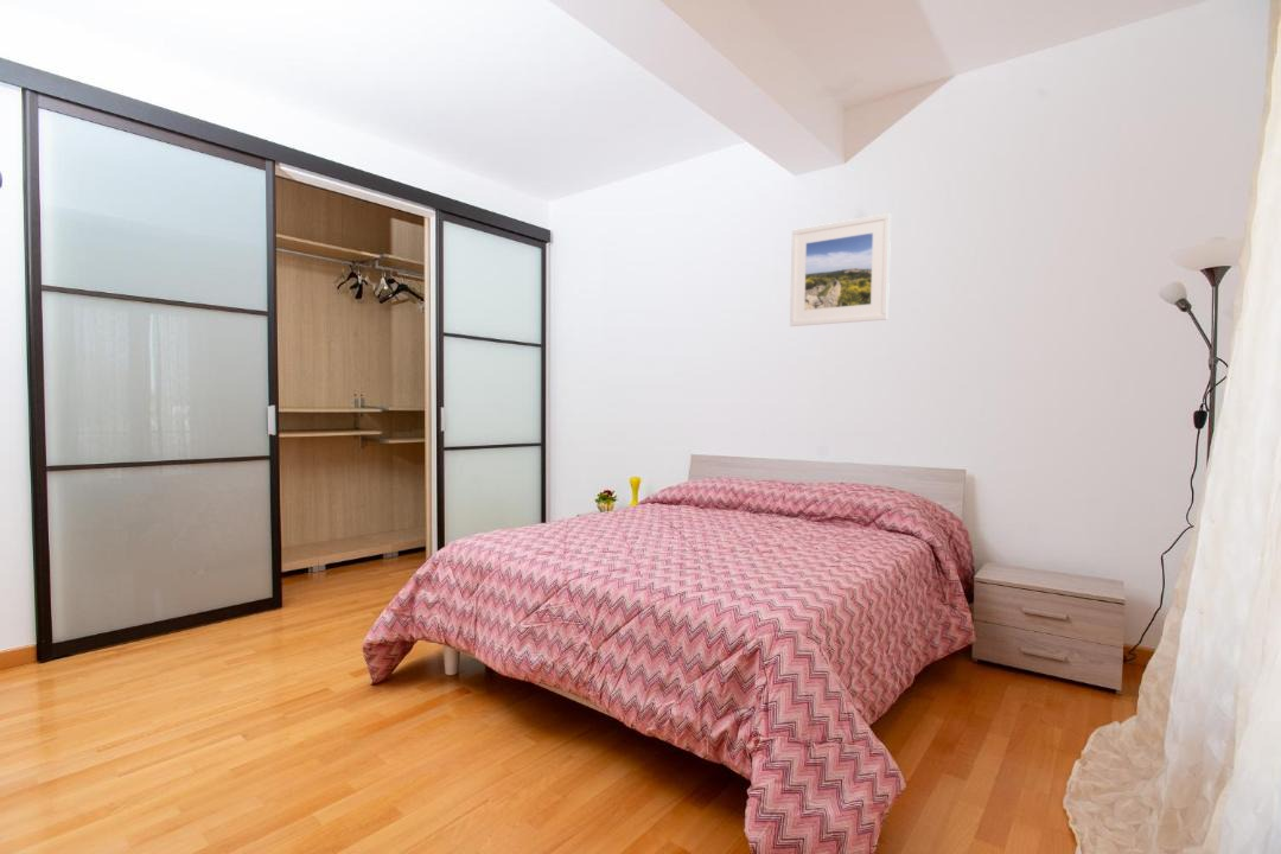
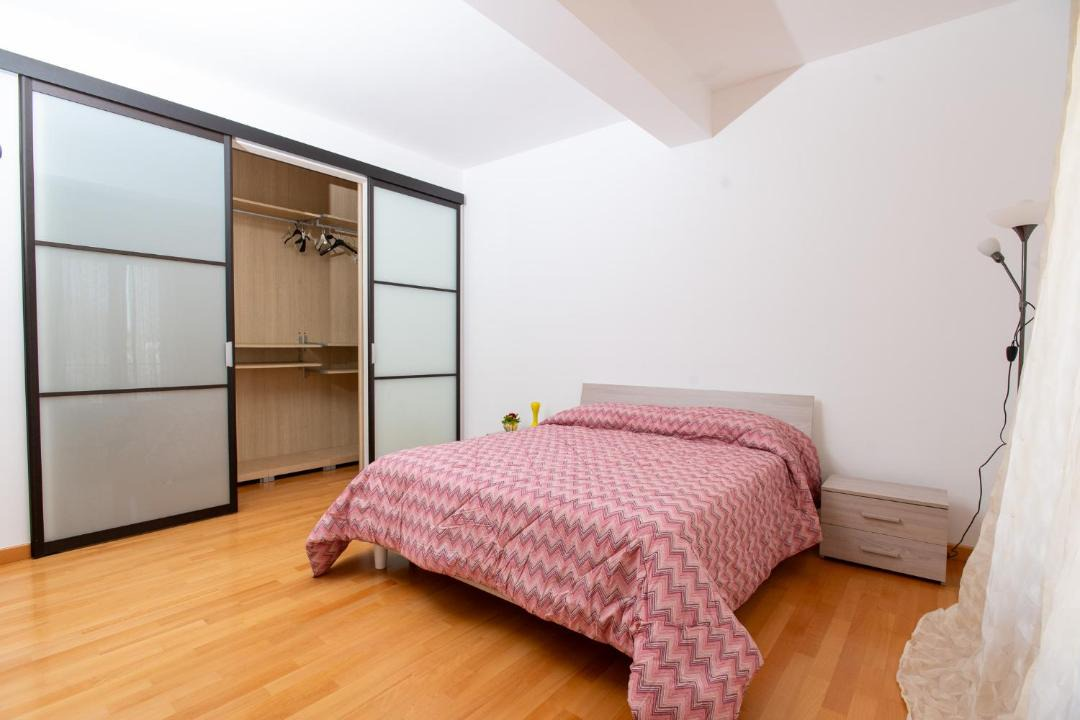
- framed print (837, 273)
